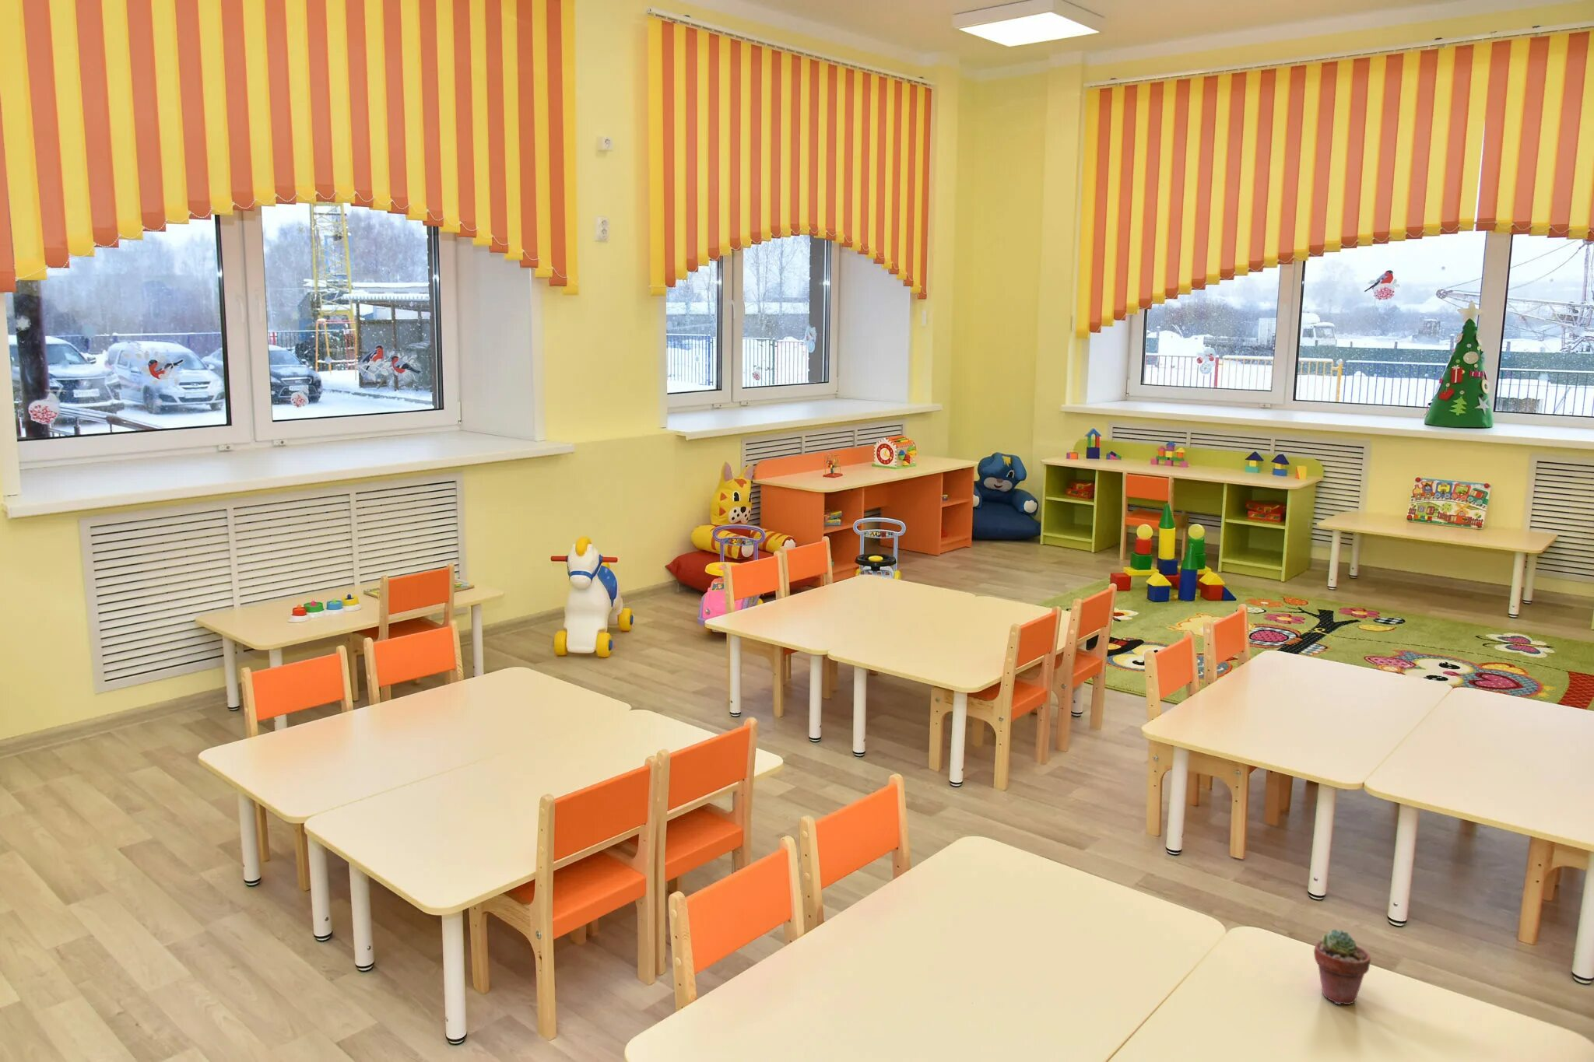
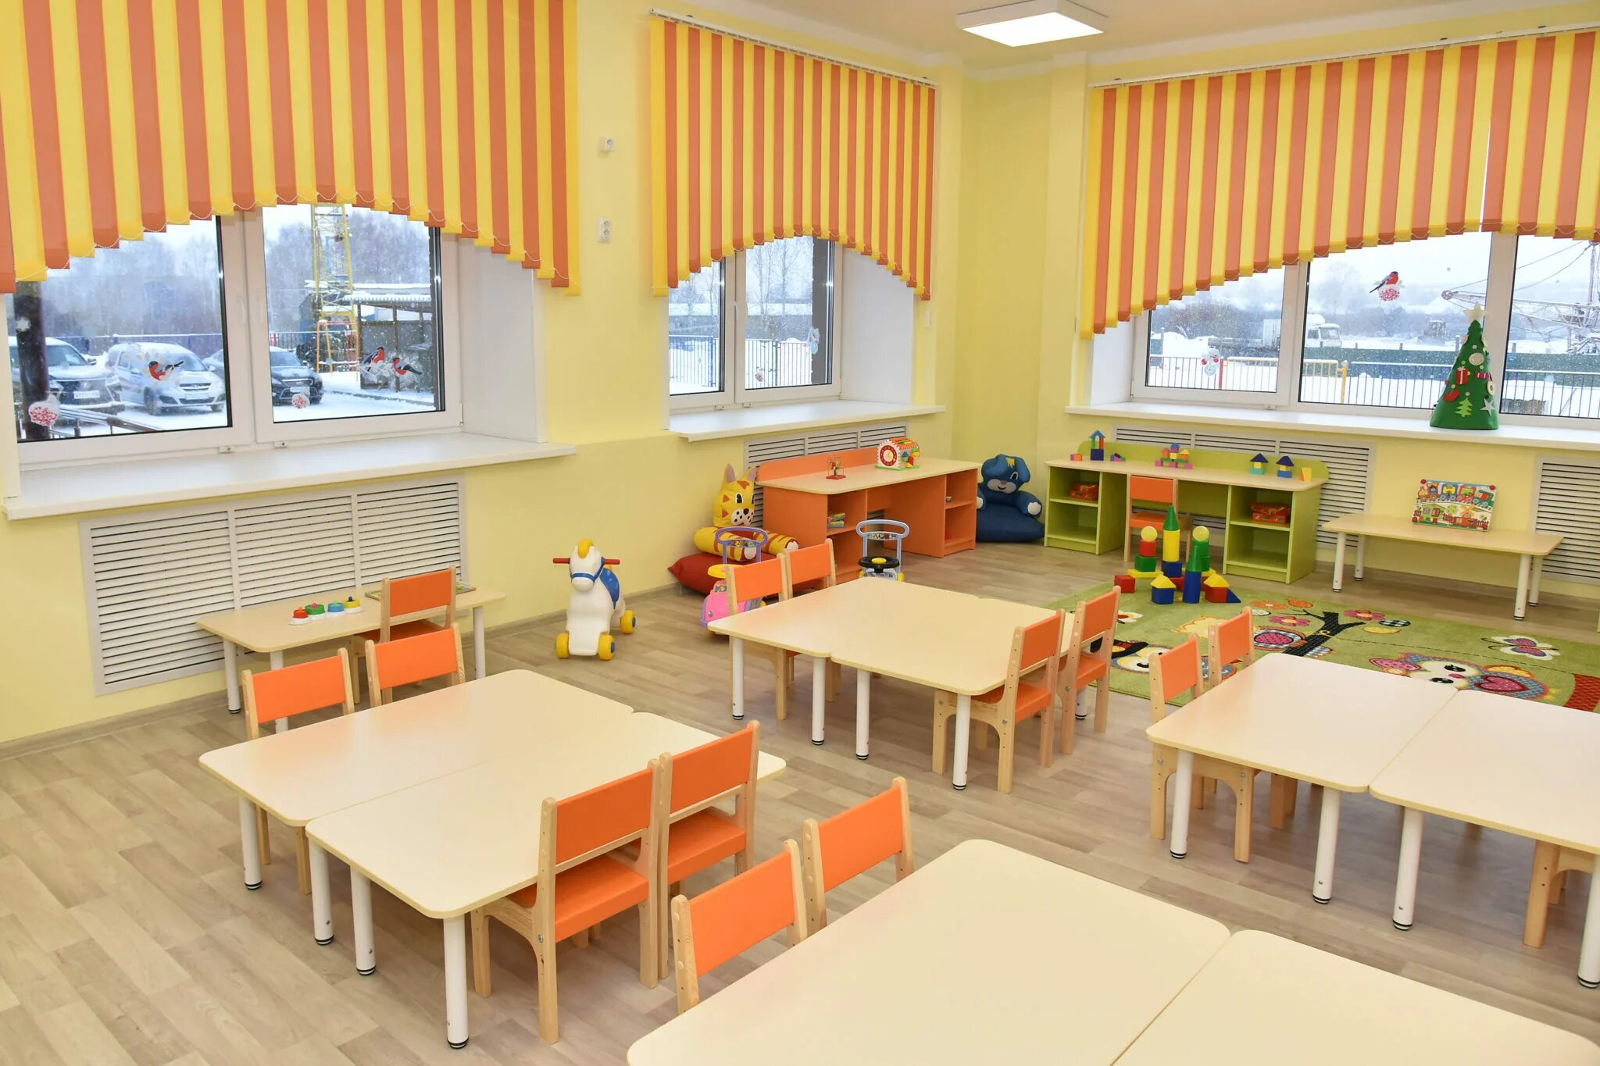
- potted succulent (1342, 964)
